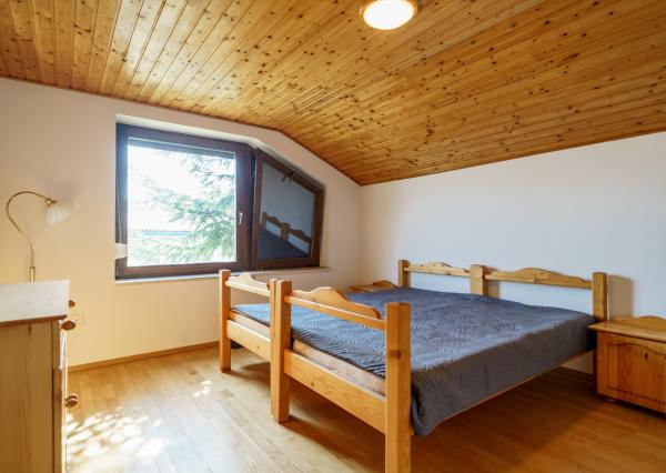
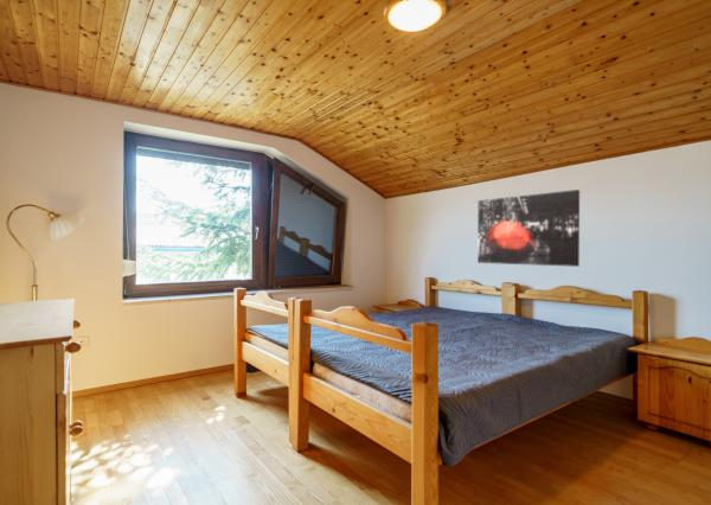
+ wall art (523, 230)
